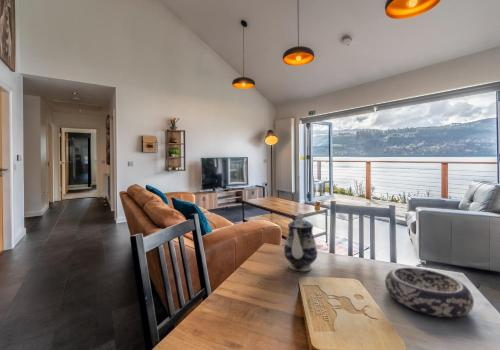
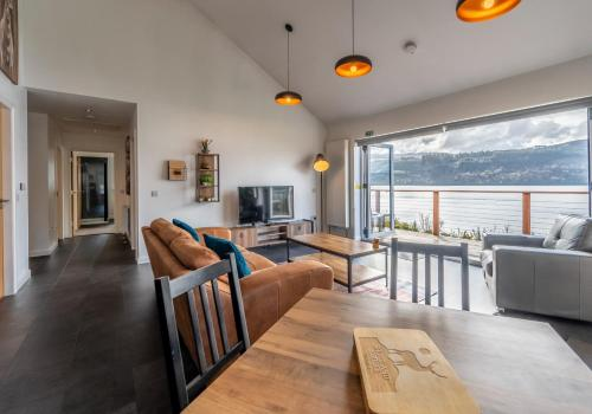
- decorative bowl (425, 289)
- teapot (300, 239)
